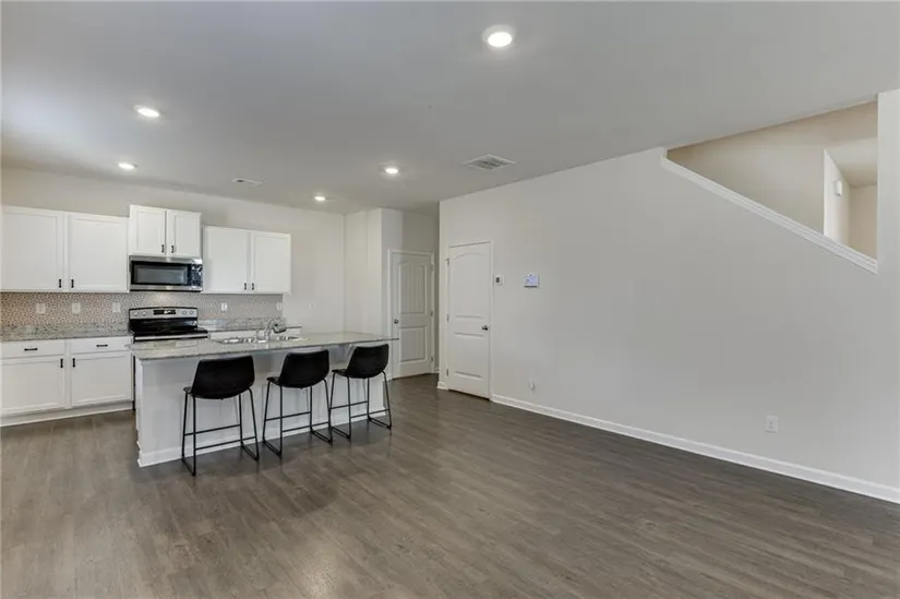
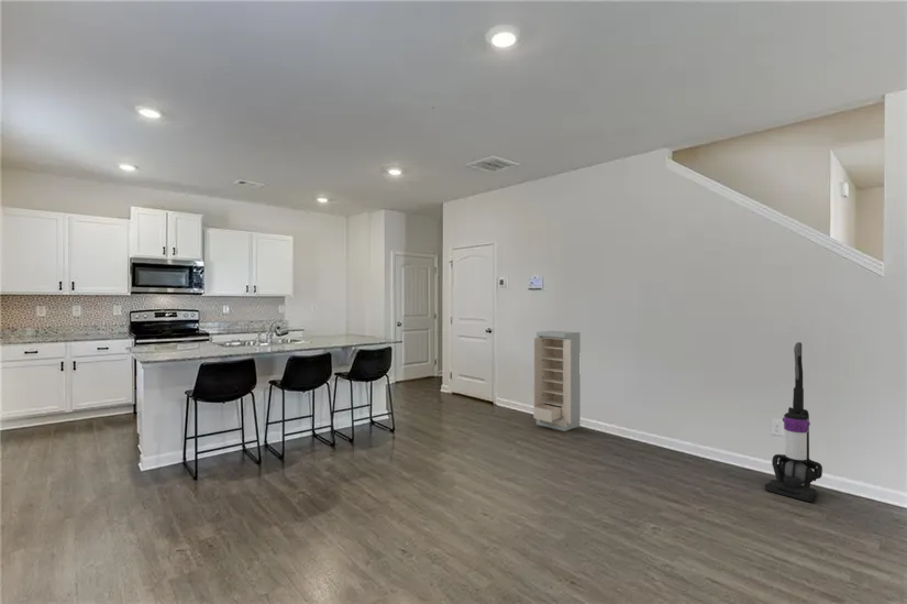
+ vacuum cleaner (795, 416)
+ storage cabinet (557, 380)
